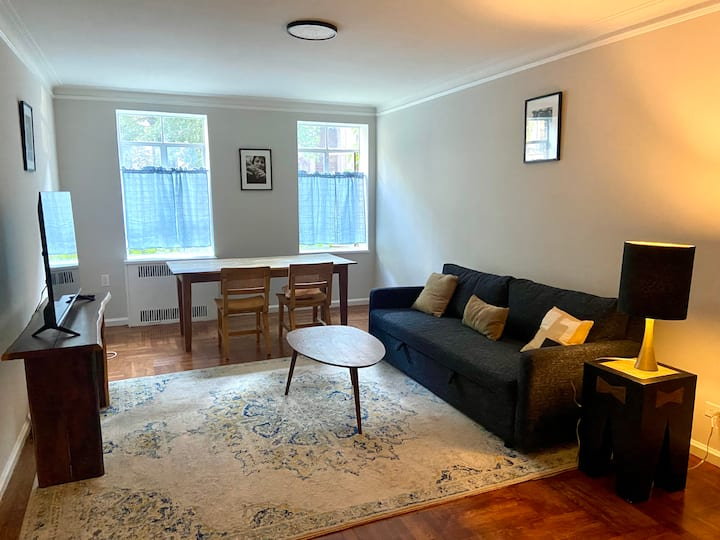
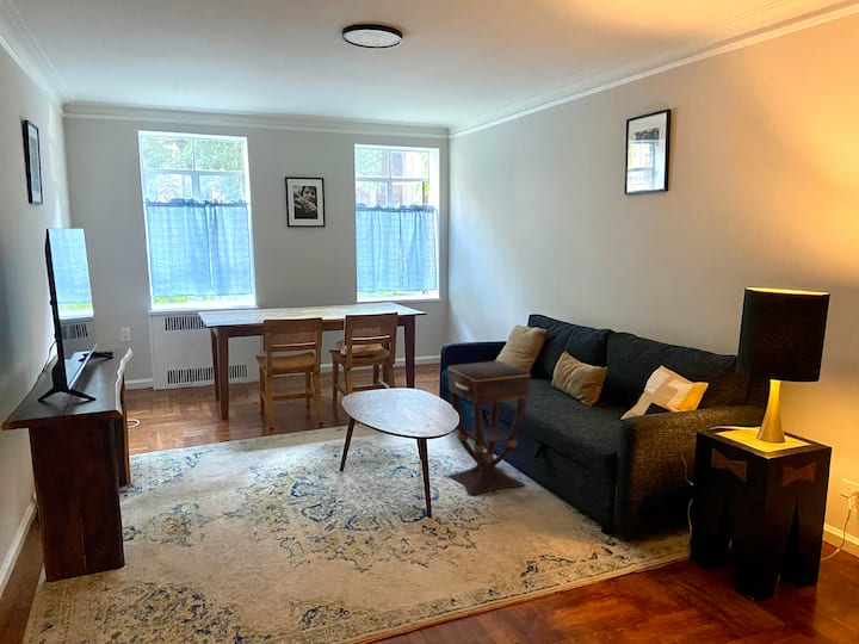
+ side table (486, 427)
